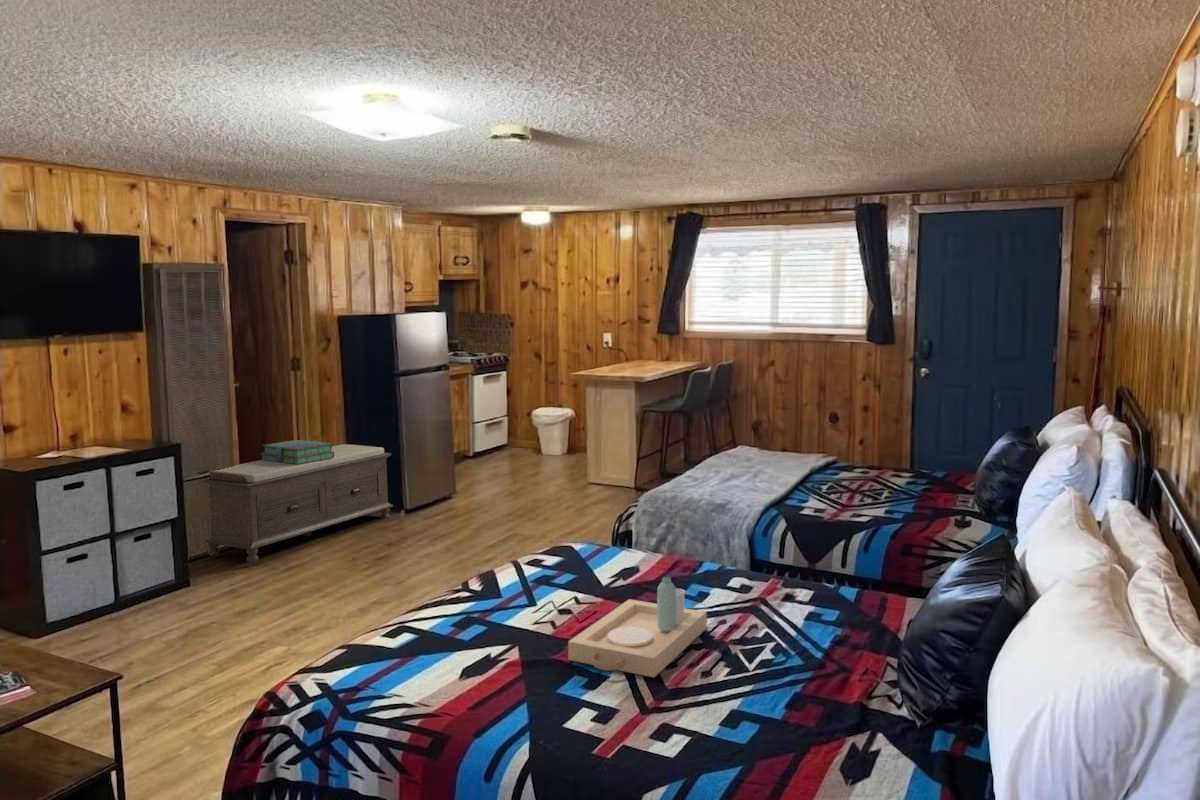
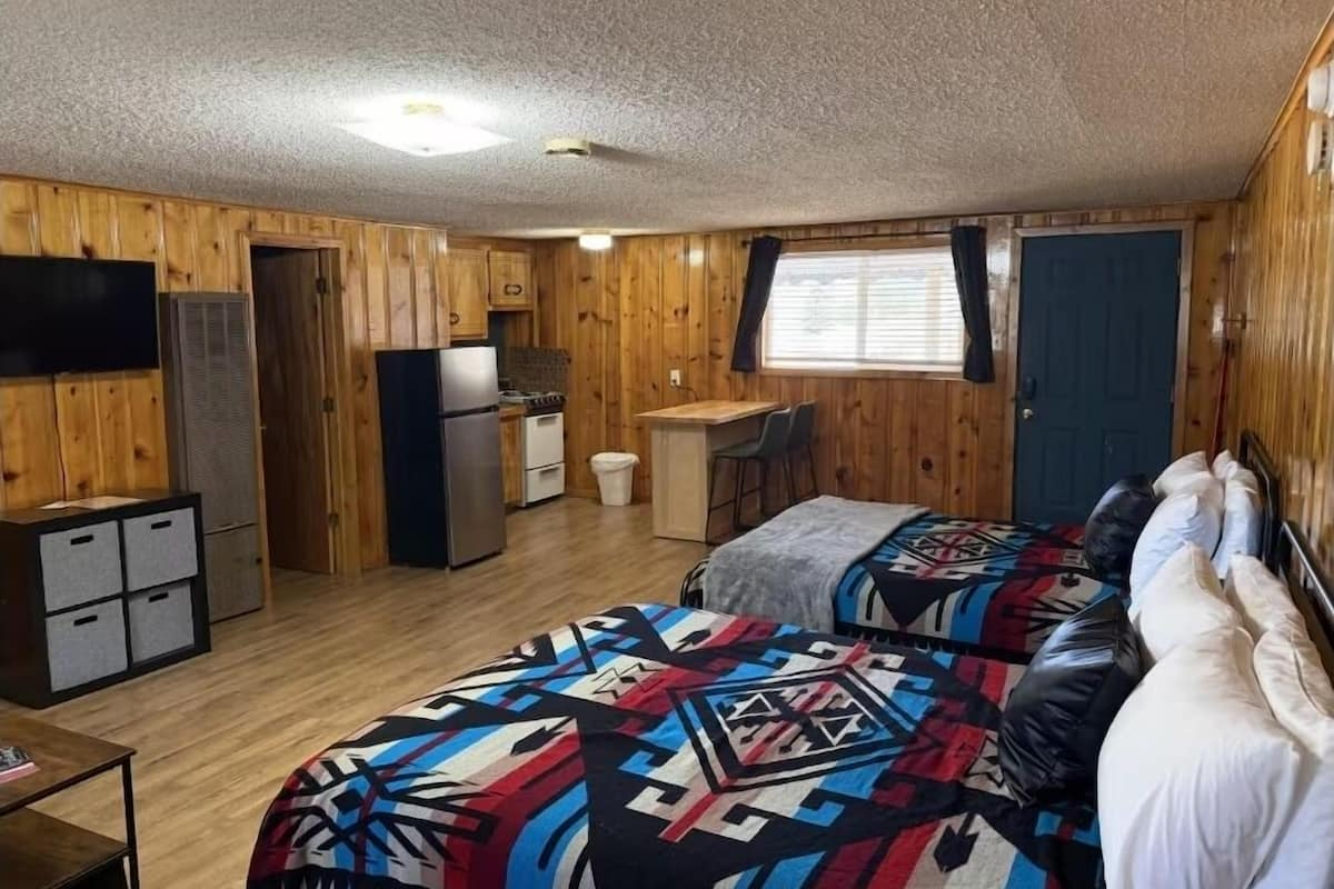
- serving tray (640, 612)
- stack of books (297, 451)
- bench (304, 497)
